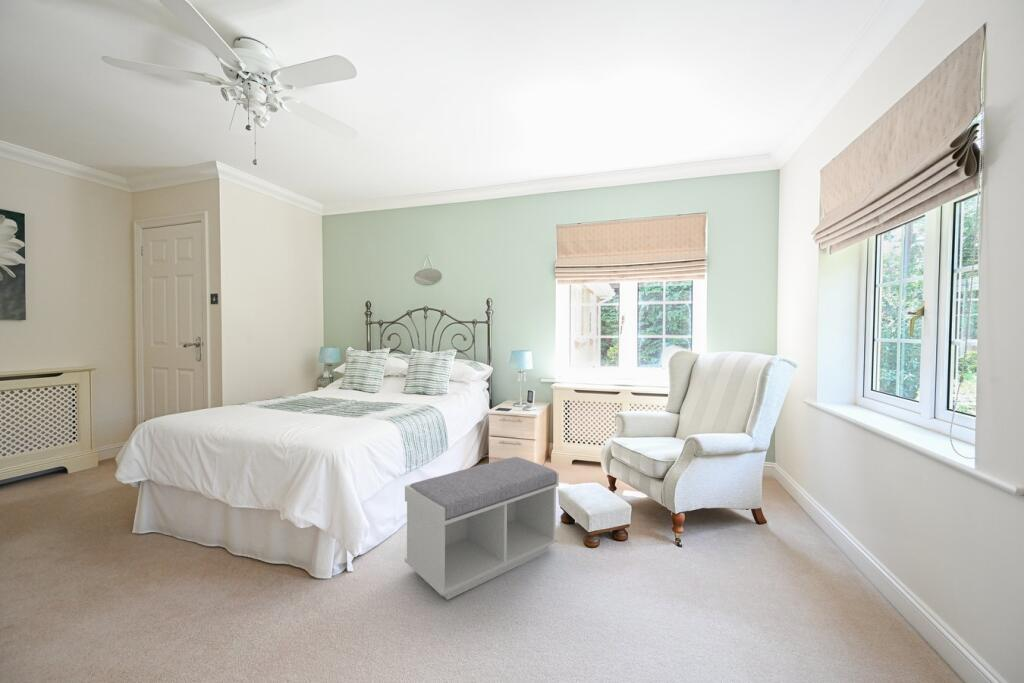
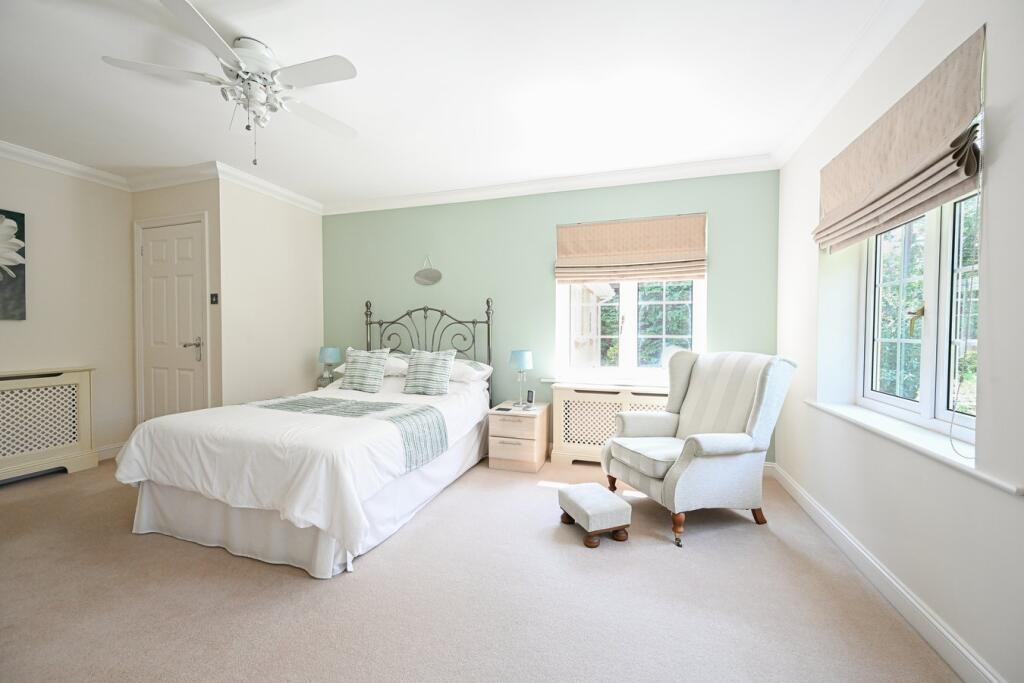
- bench (485, 517)
